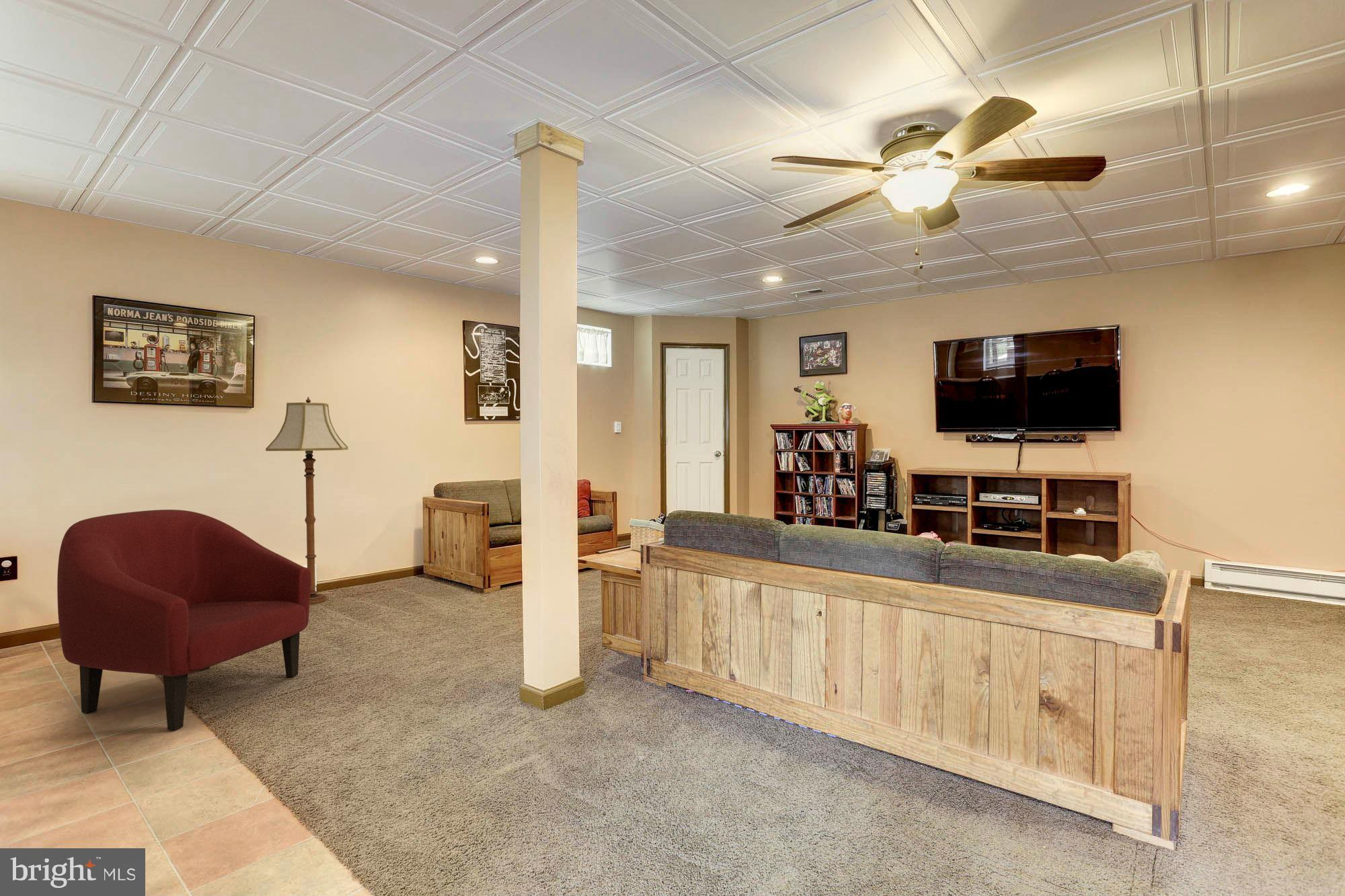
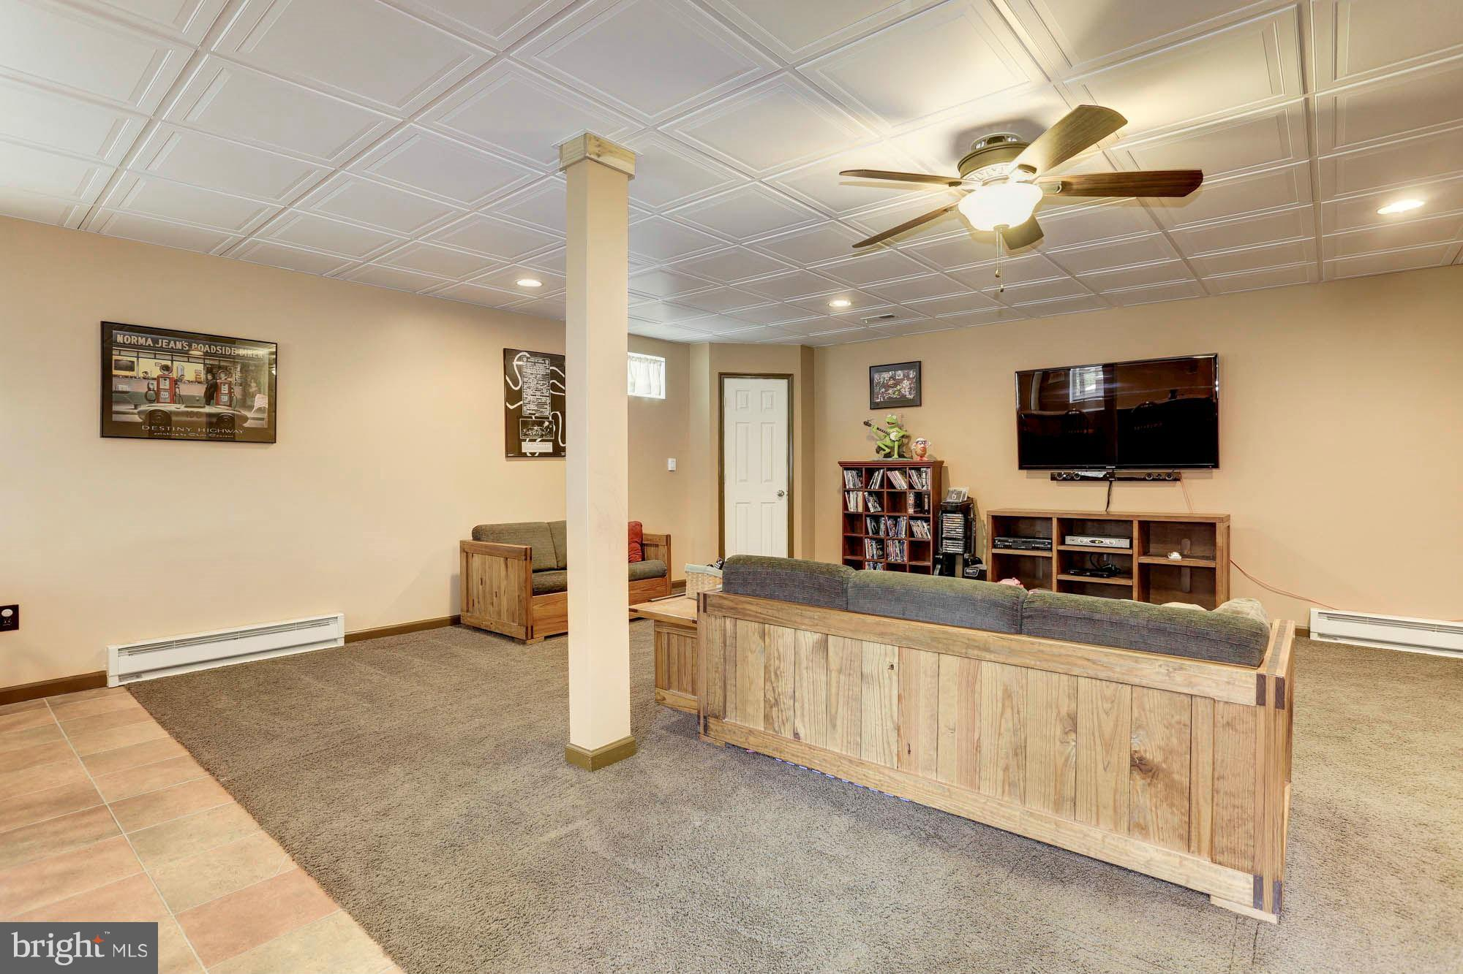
- floor lamp (309, 499)
- armchair (189, 604)
